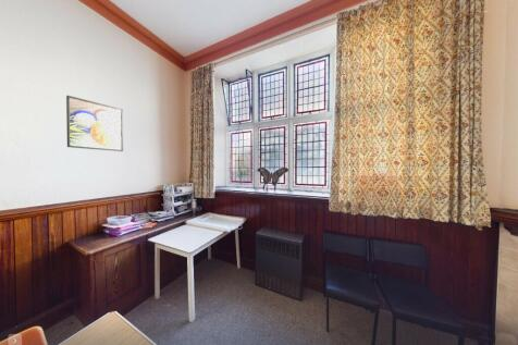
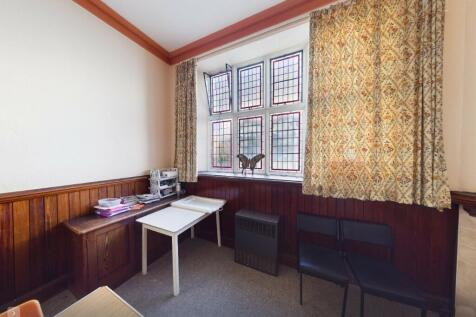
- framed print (97, 126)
